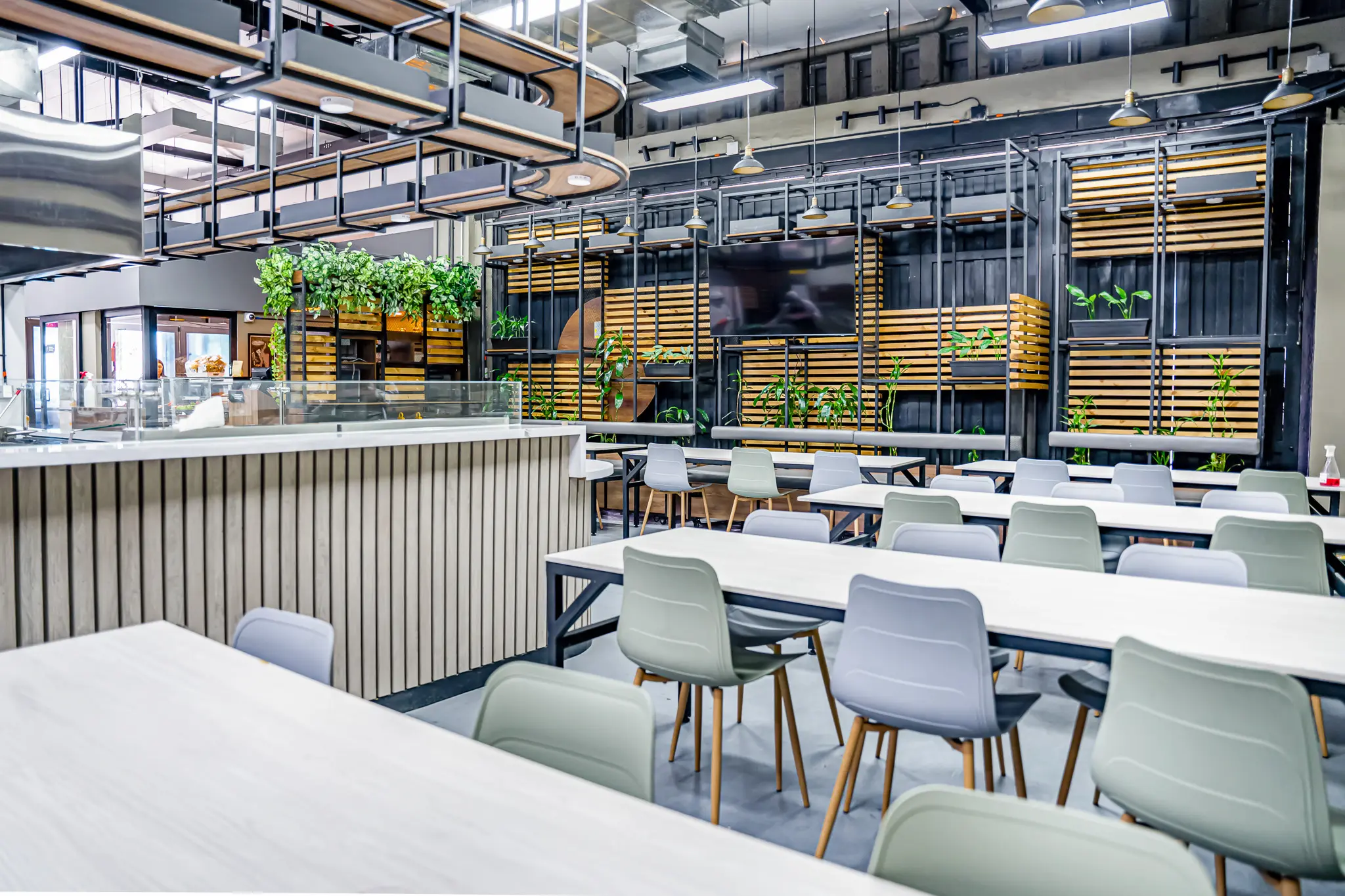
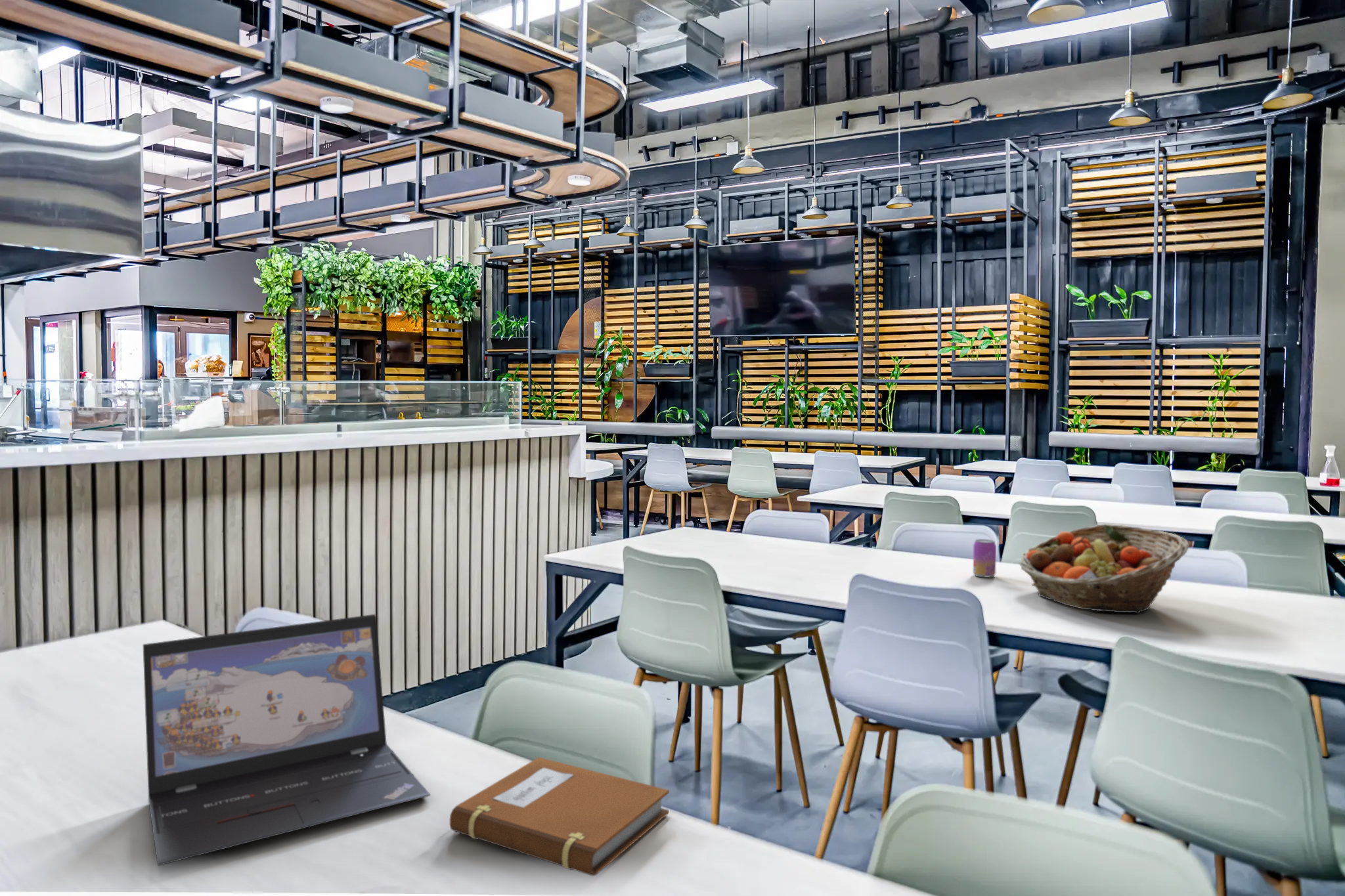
+ notebook (558, 810)
+ laptop (284, 721)
+ fruit basket (1099, 565)
+ beverage can (984, 558)
